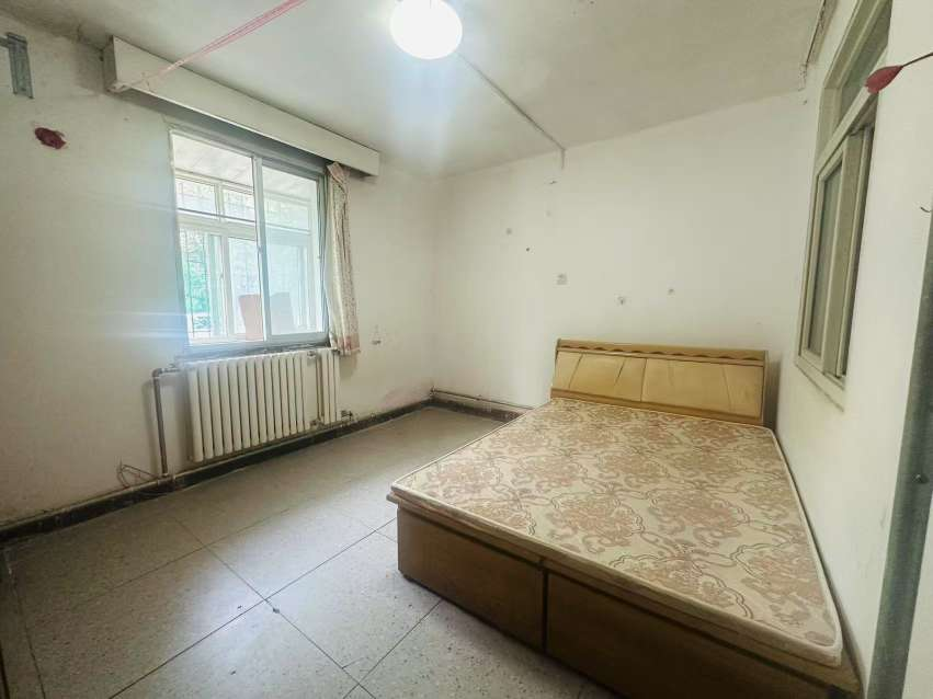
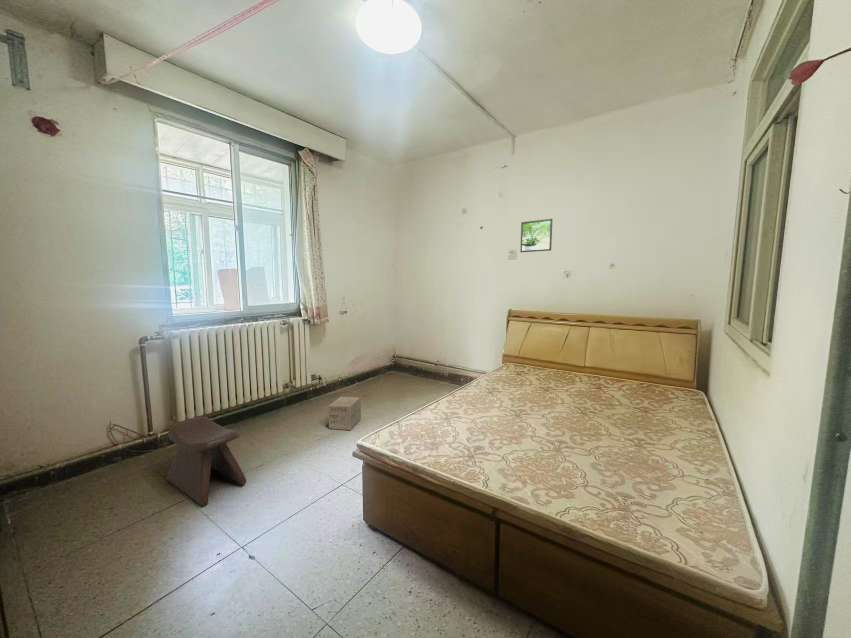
+ cardboard box (345, 412)
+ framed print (535, 236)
+ stool (204, 455)
